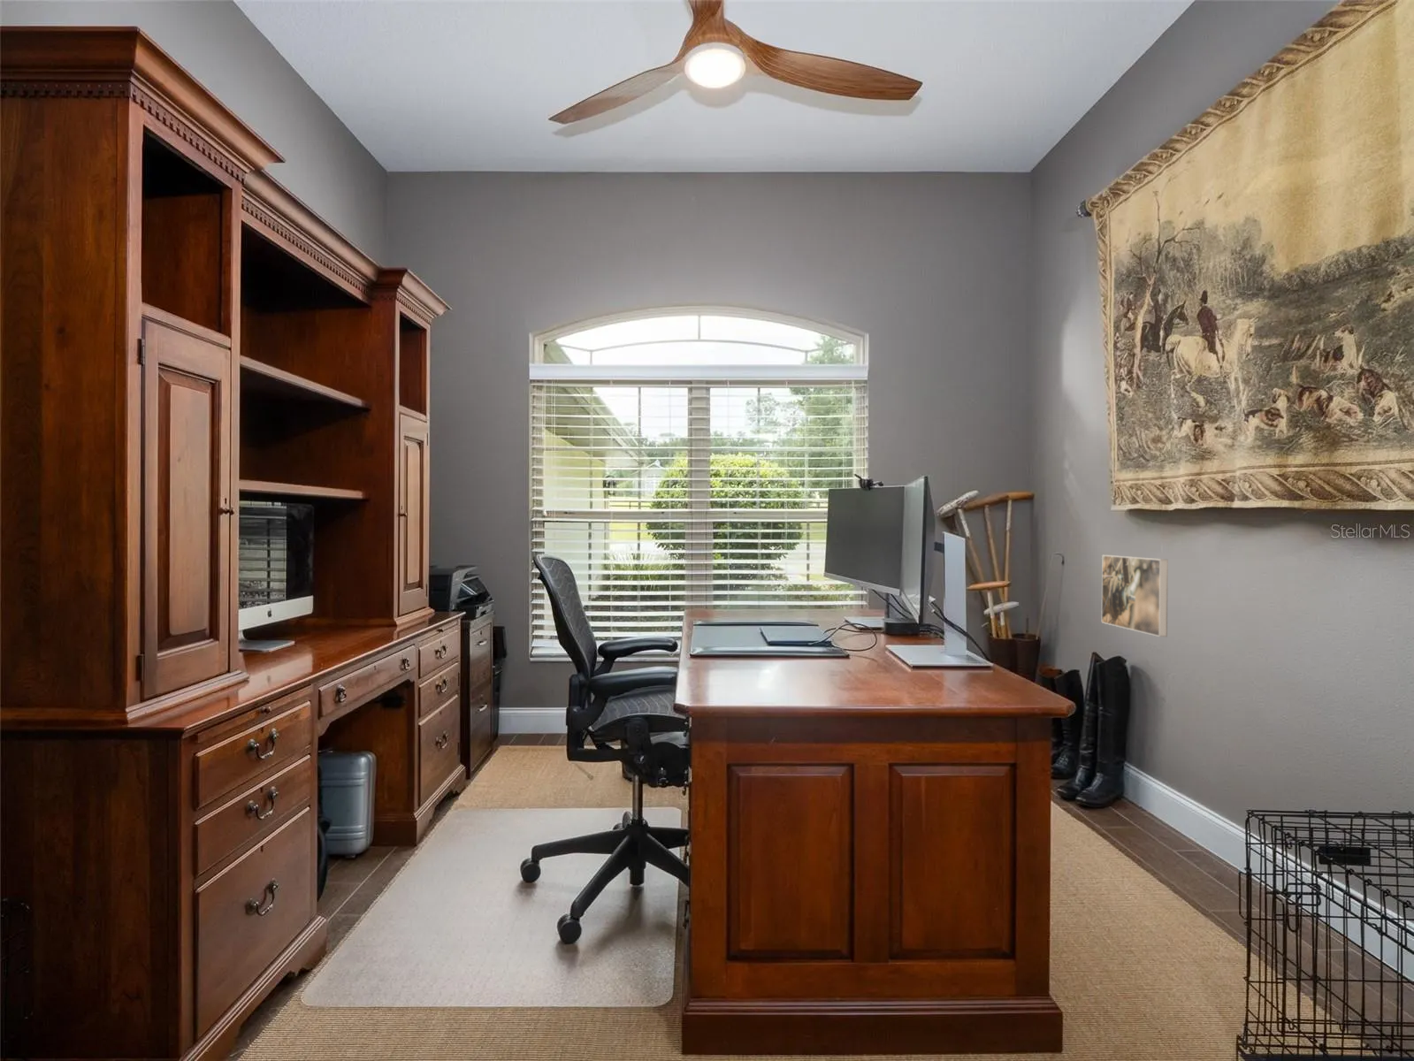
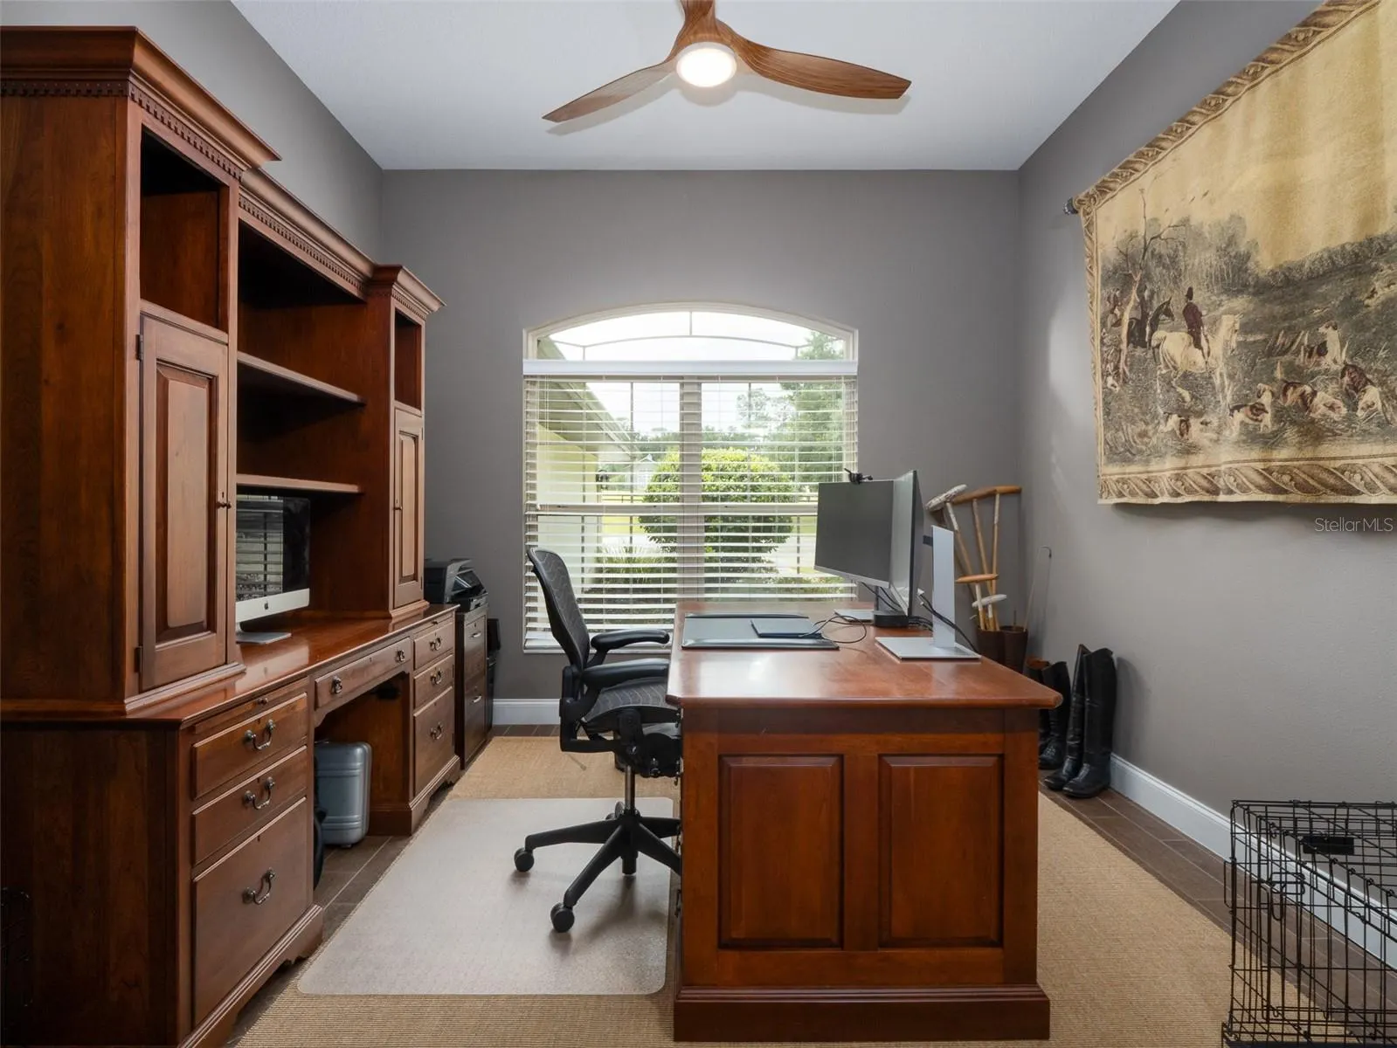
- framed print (1132, 593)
